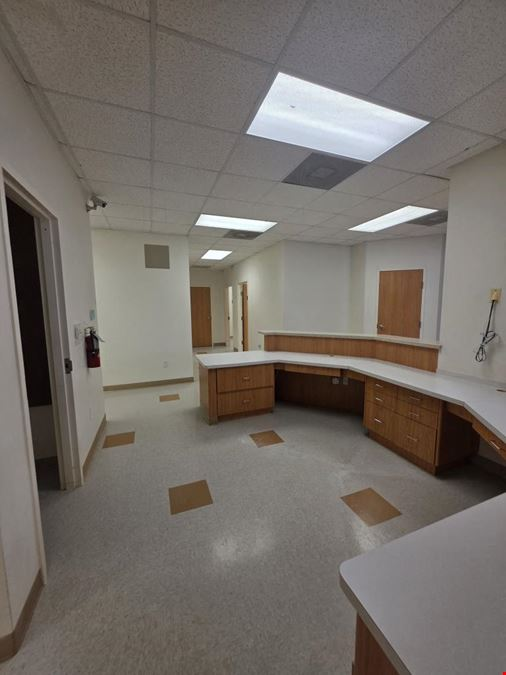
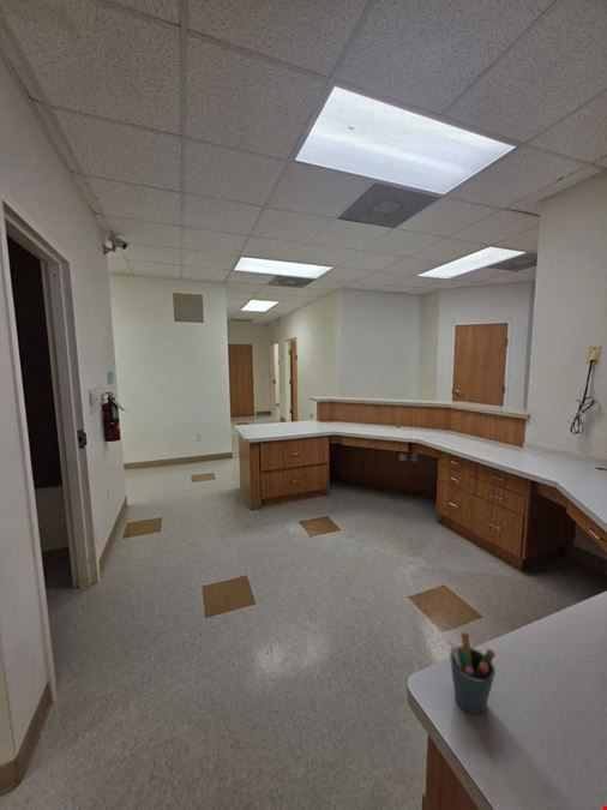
+ pen holder (470, 671)
